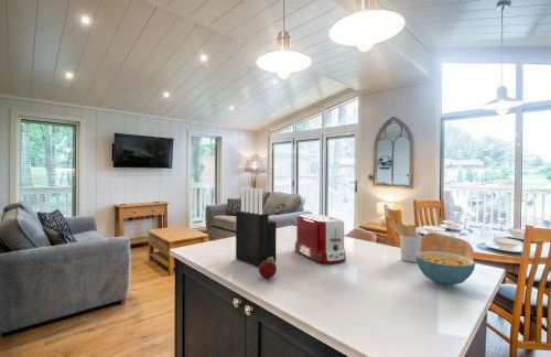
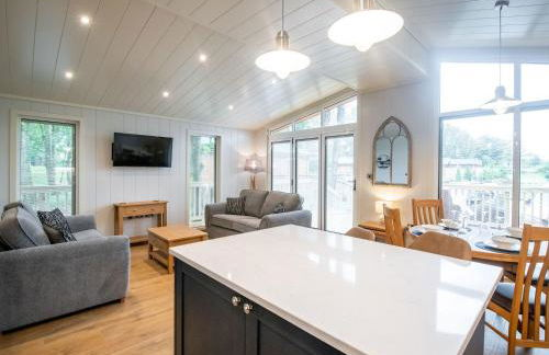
- cereal bowl (443, 270)
- toaster (318, 236)
- utensil holder (404, 240)
- fruit (269, 266)
- knife block (257, 224)
